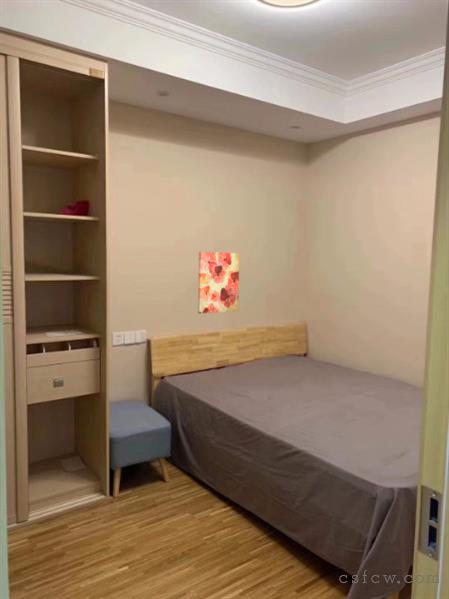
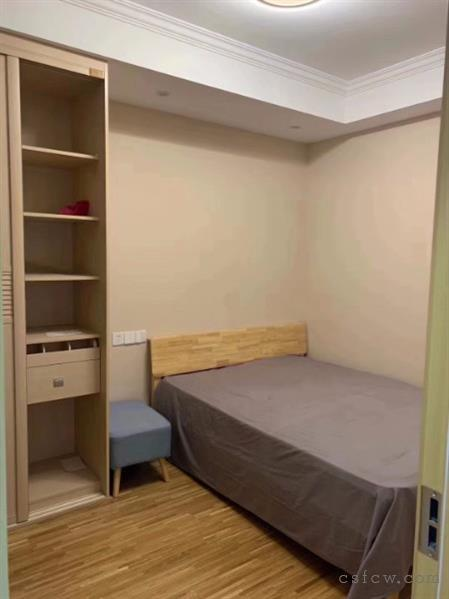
- wall art (219, 282)
